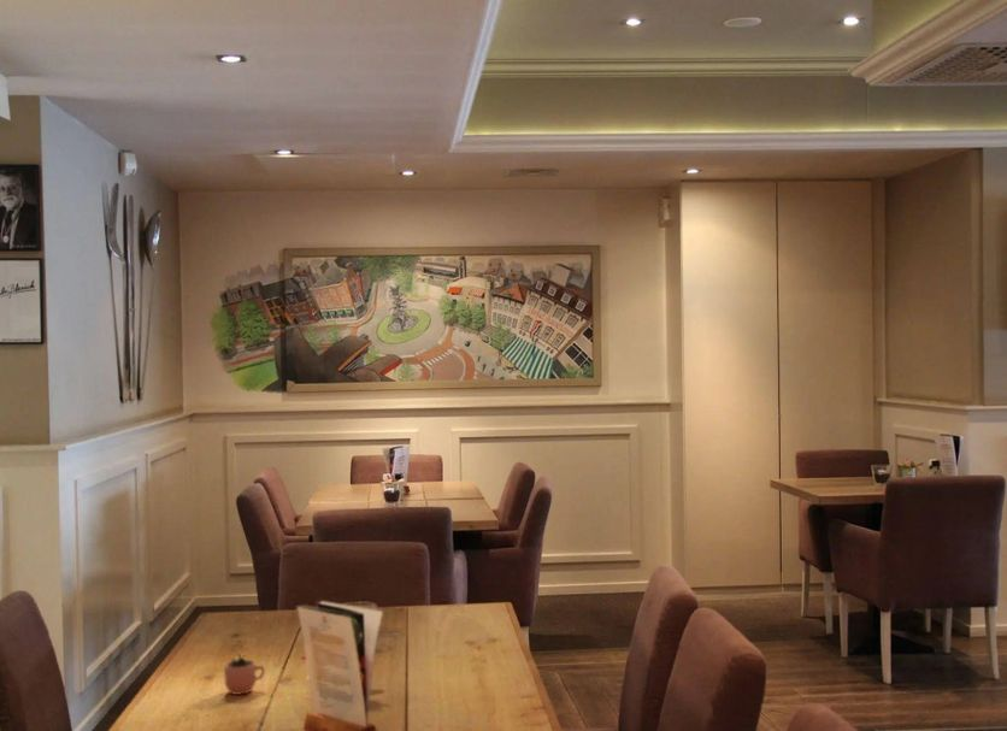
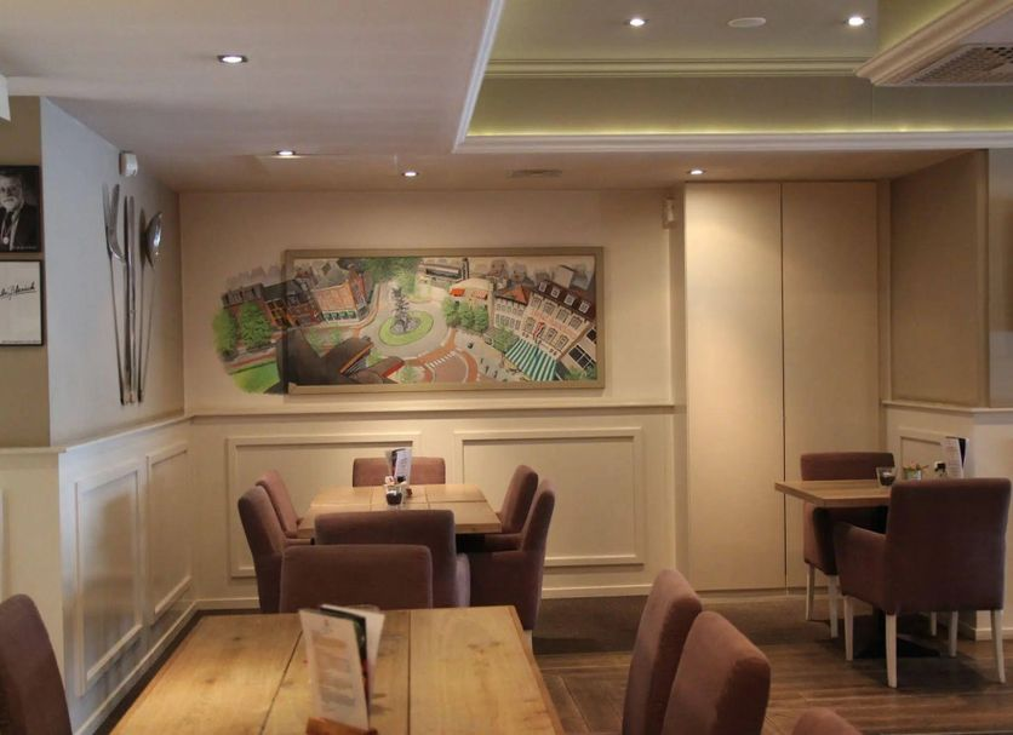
- cocoa (243, 664)
